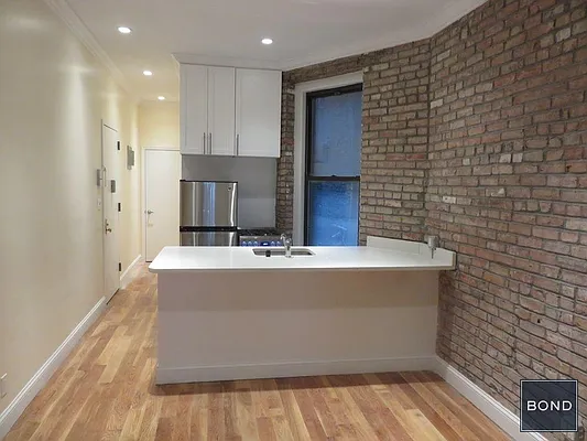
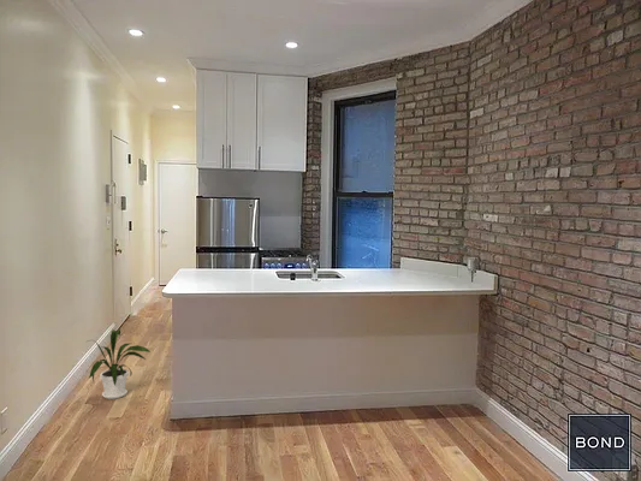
+ house plant (113, 361)
